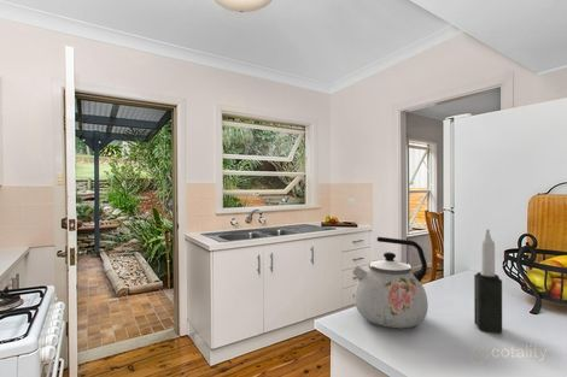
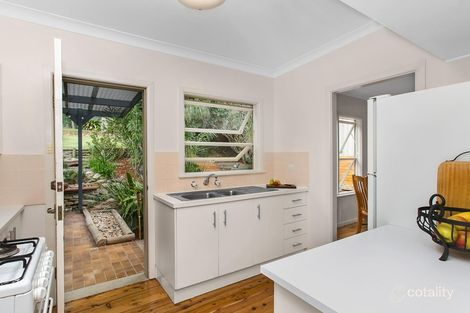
- kettle (388, 277)
- candle (487, 278)
